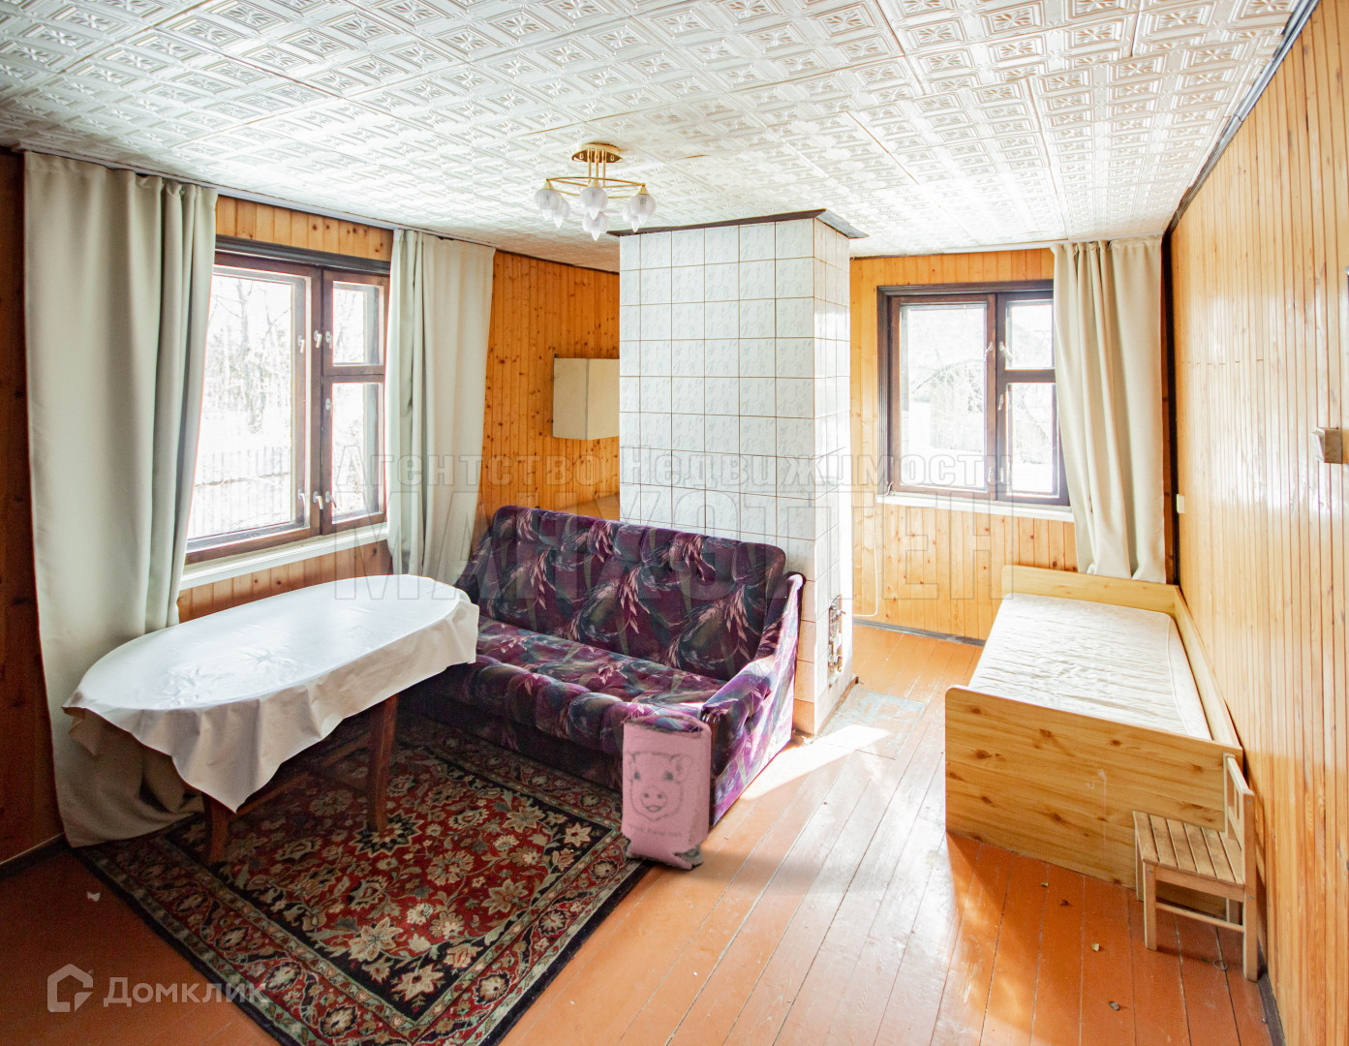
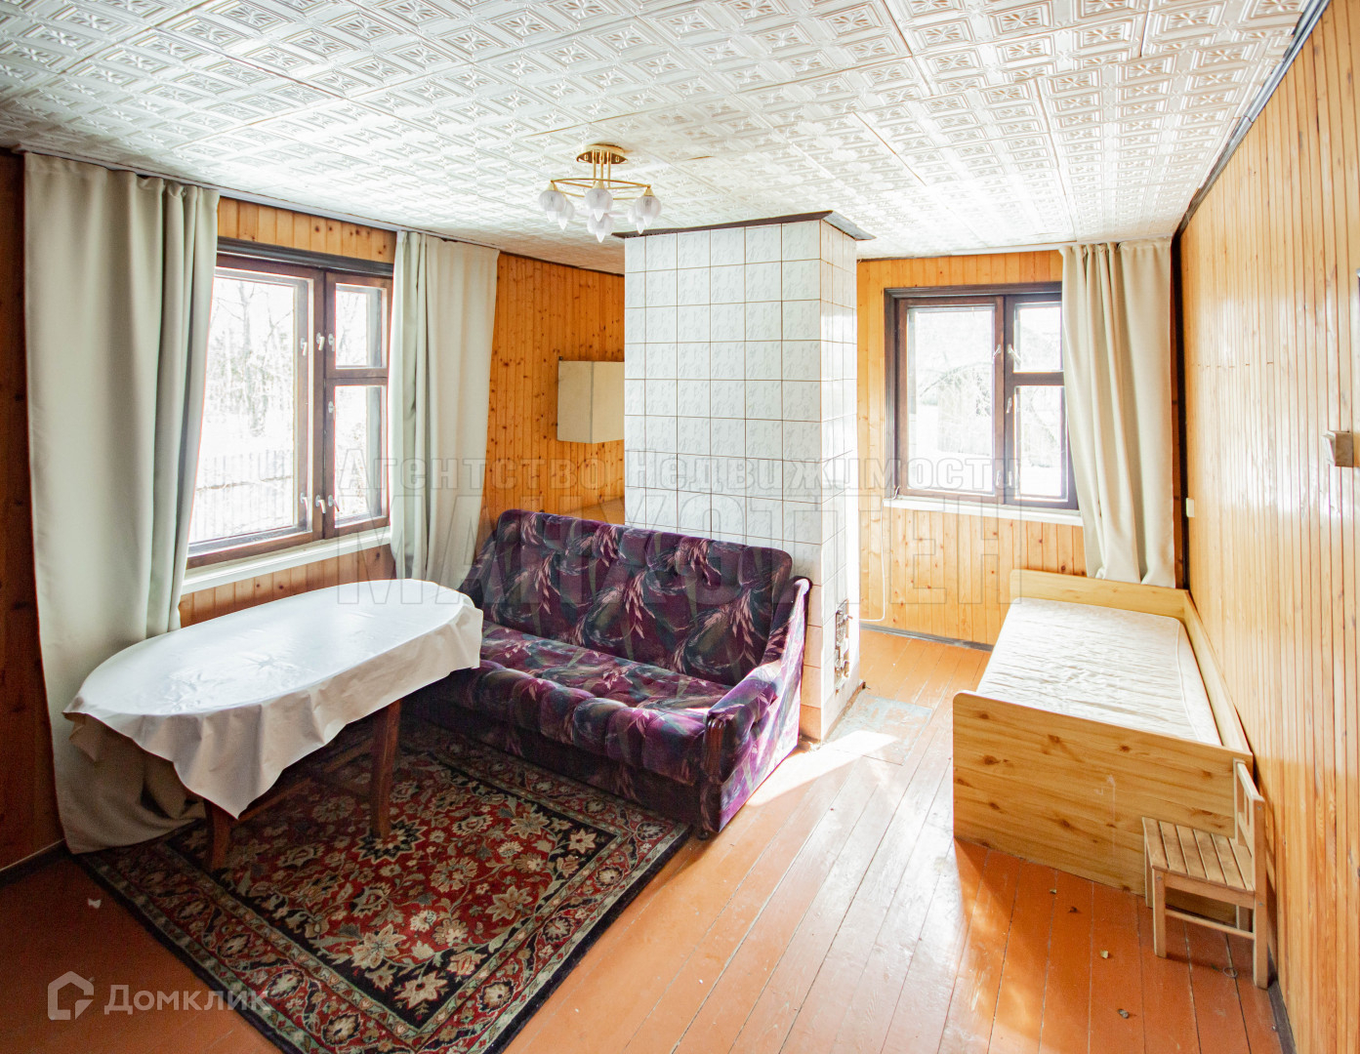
- bag (666, 789)
